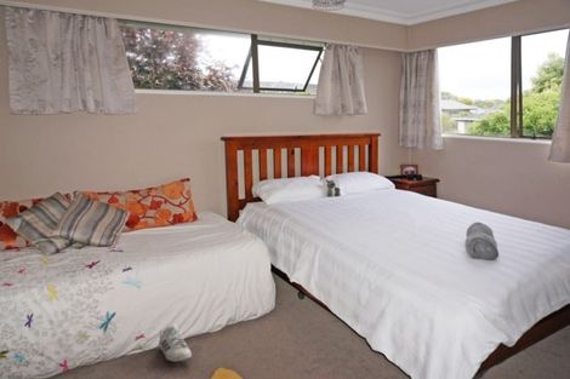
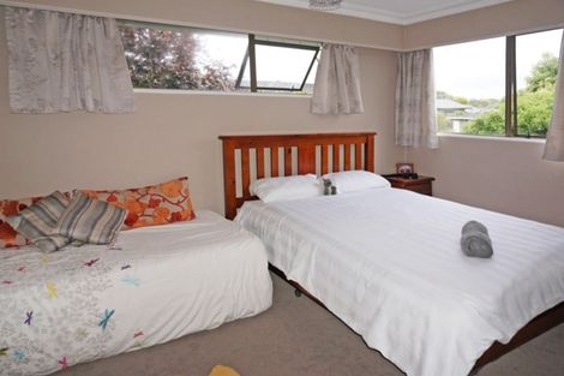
- shoe (173, 343)
